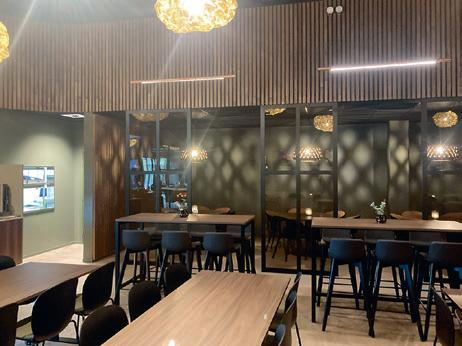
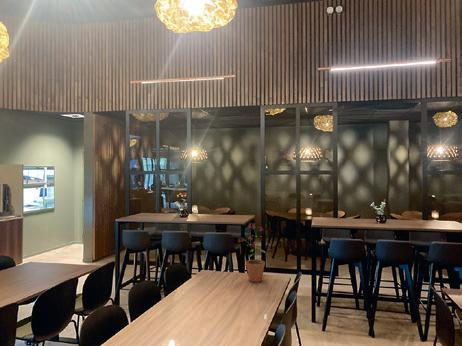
+ potted plant (252, 251)
